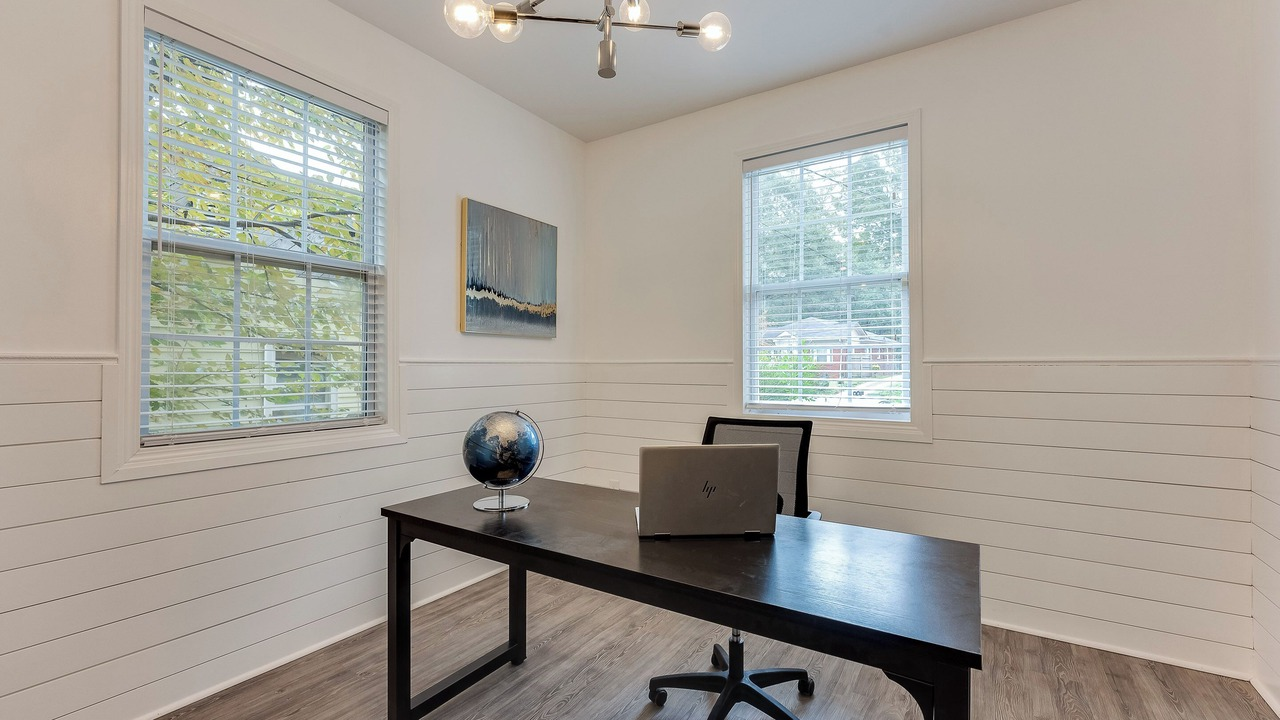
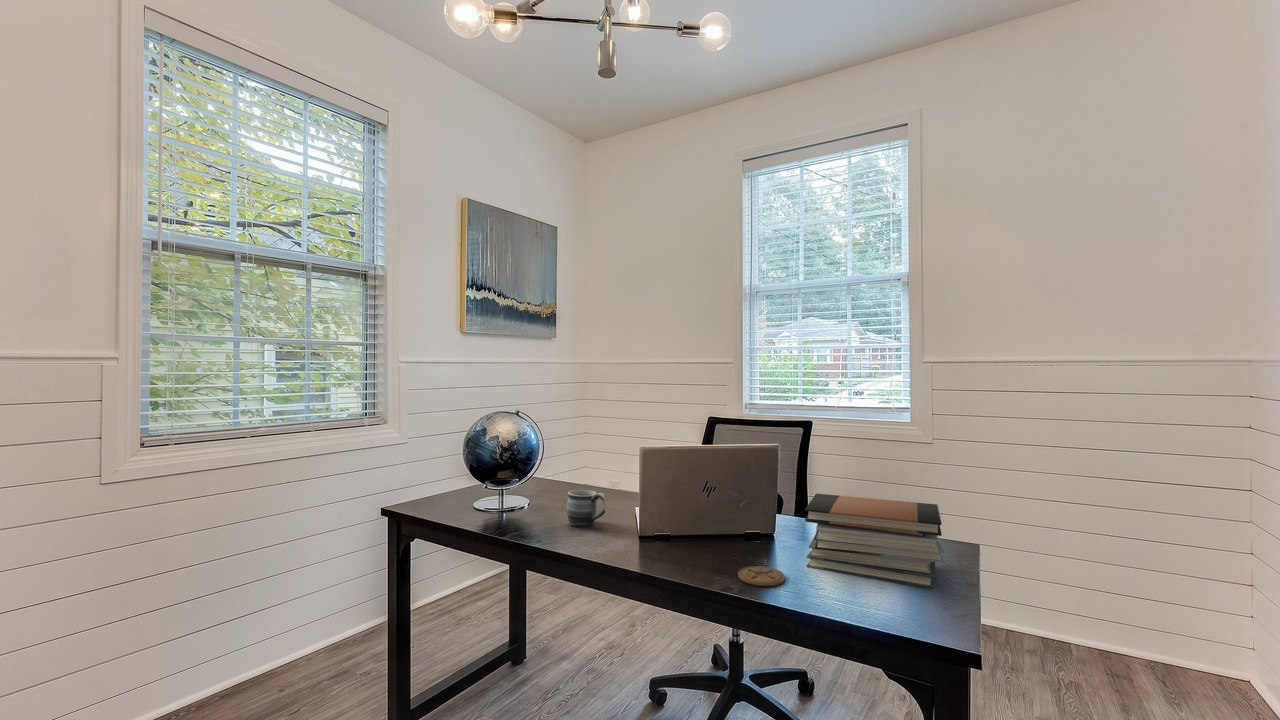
+ book stack (873, 536)
+ mug (587, 508)
+ coaster (761, 575)
